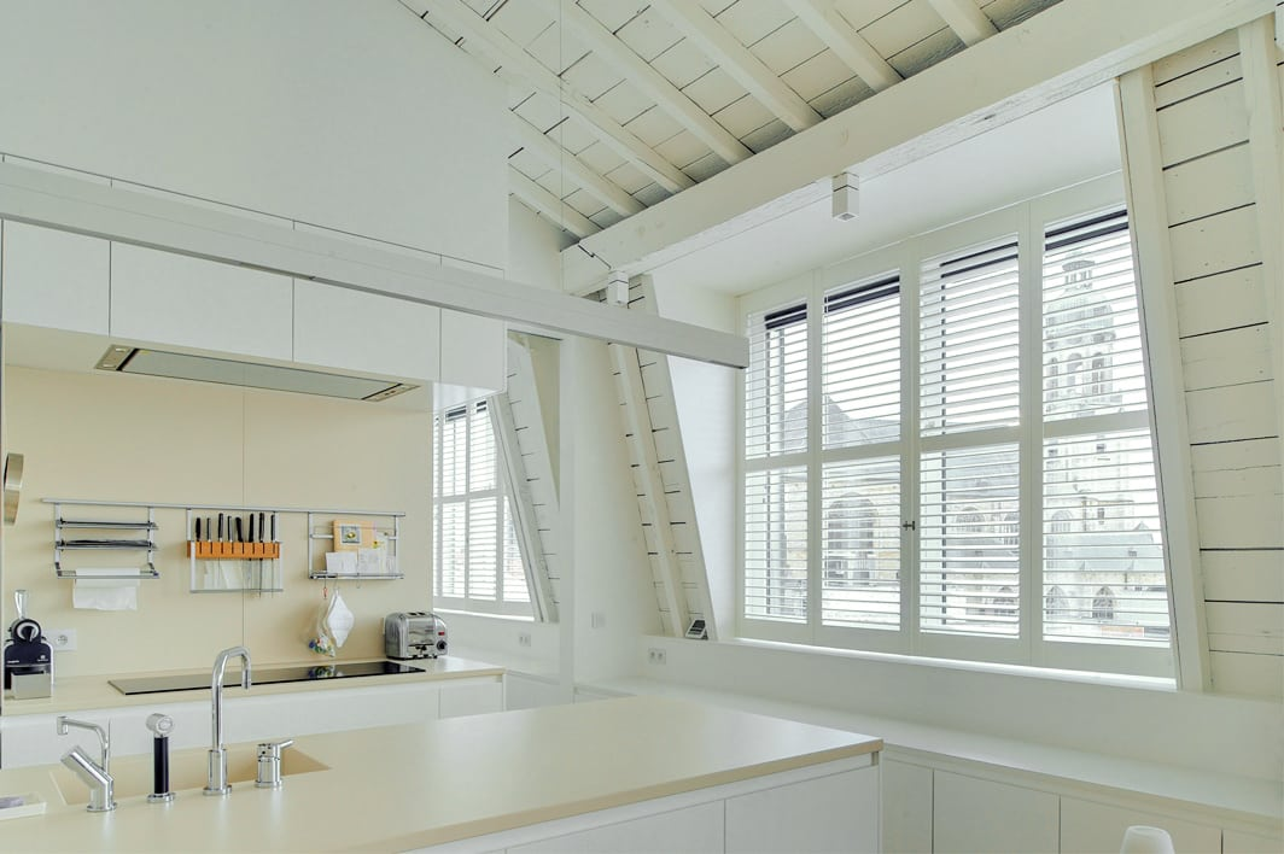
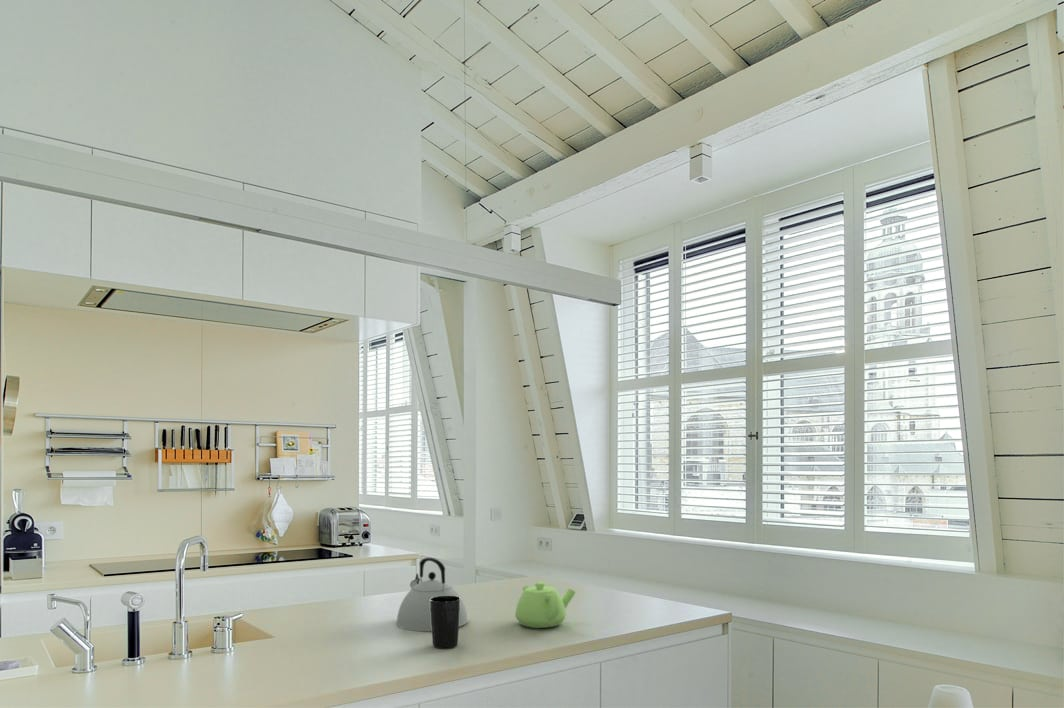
+ kettle (431, 589)
+ teapot (546, 602)
+ cup (445, 621)
